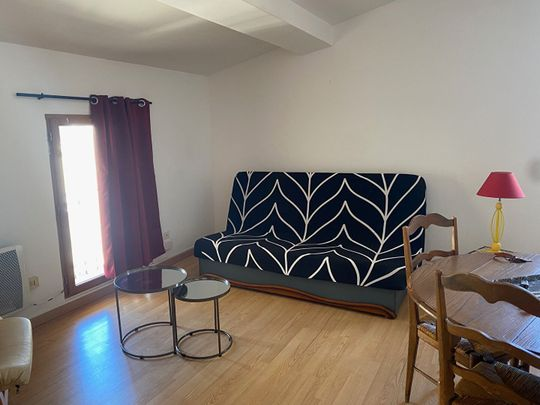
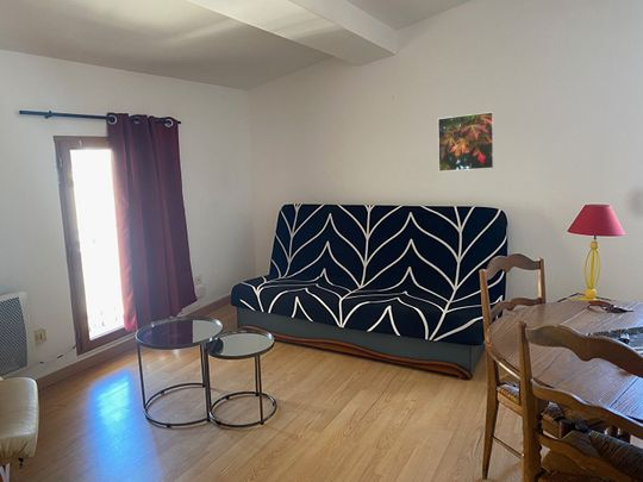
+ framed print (464, 143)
